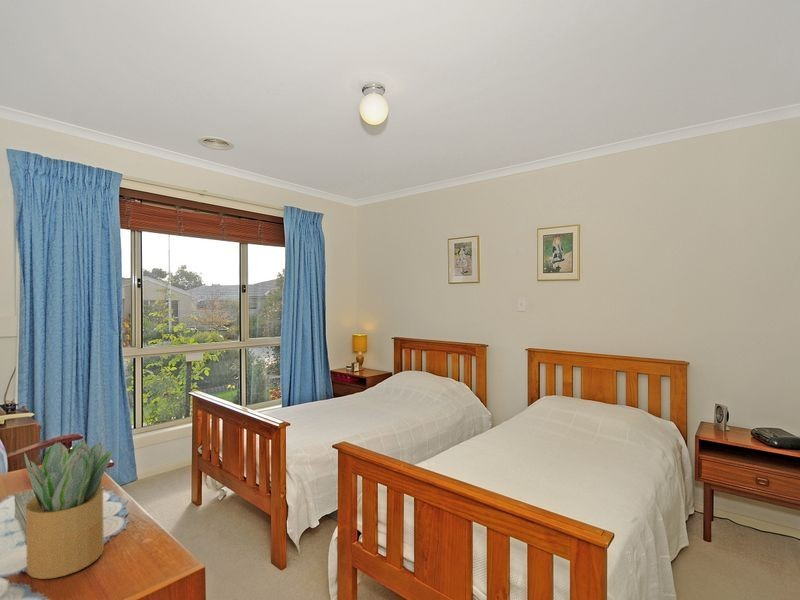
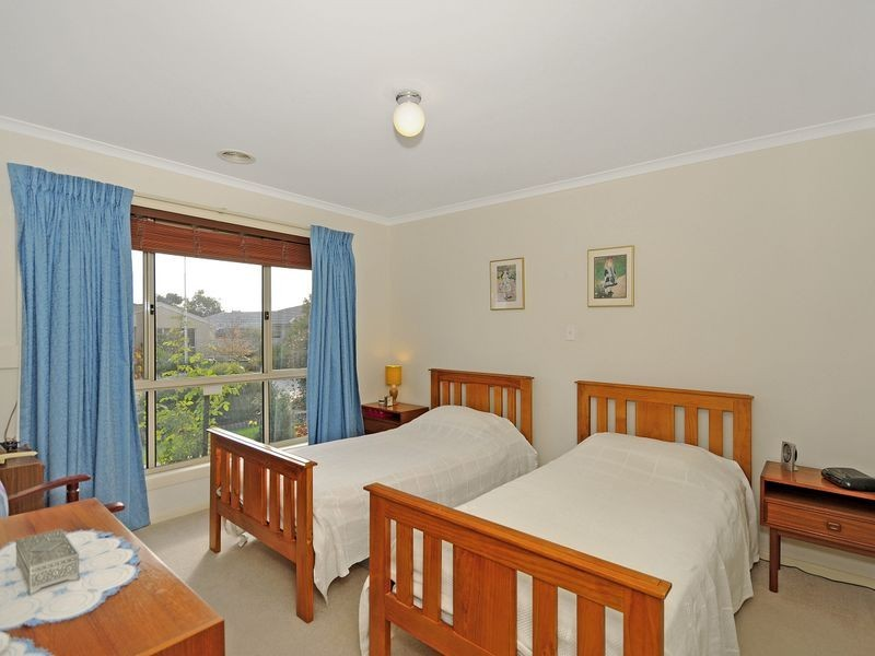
- potted plant (65, 501)
